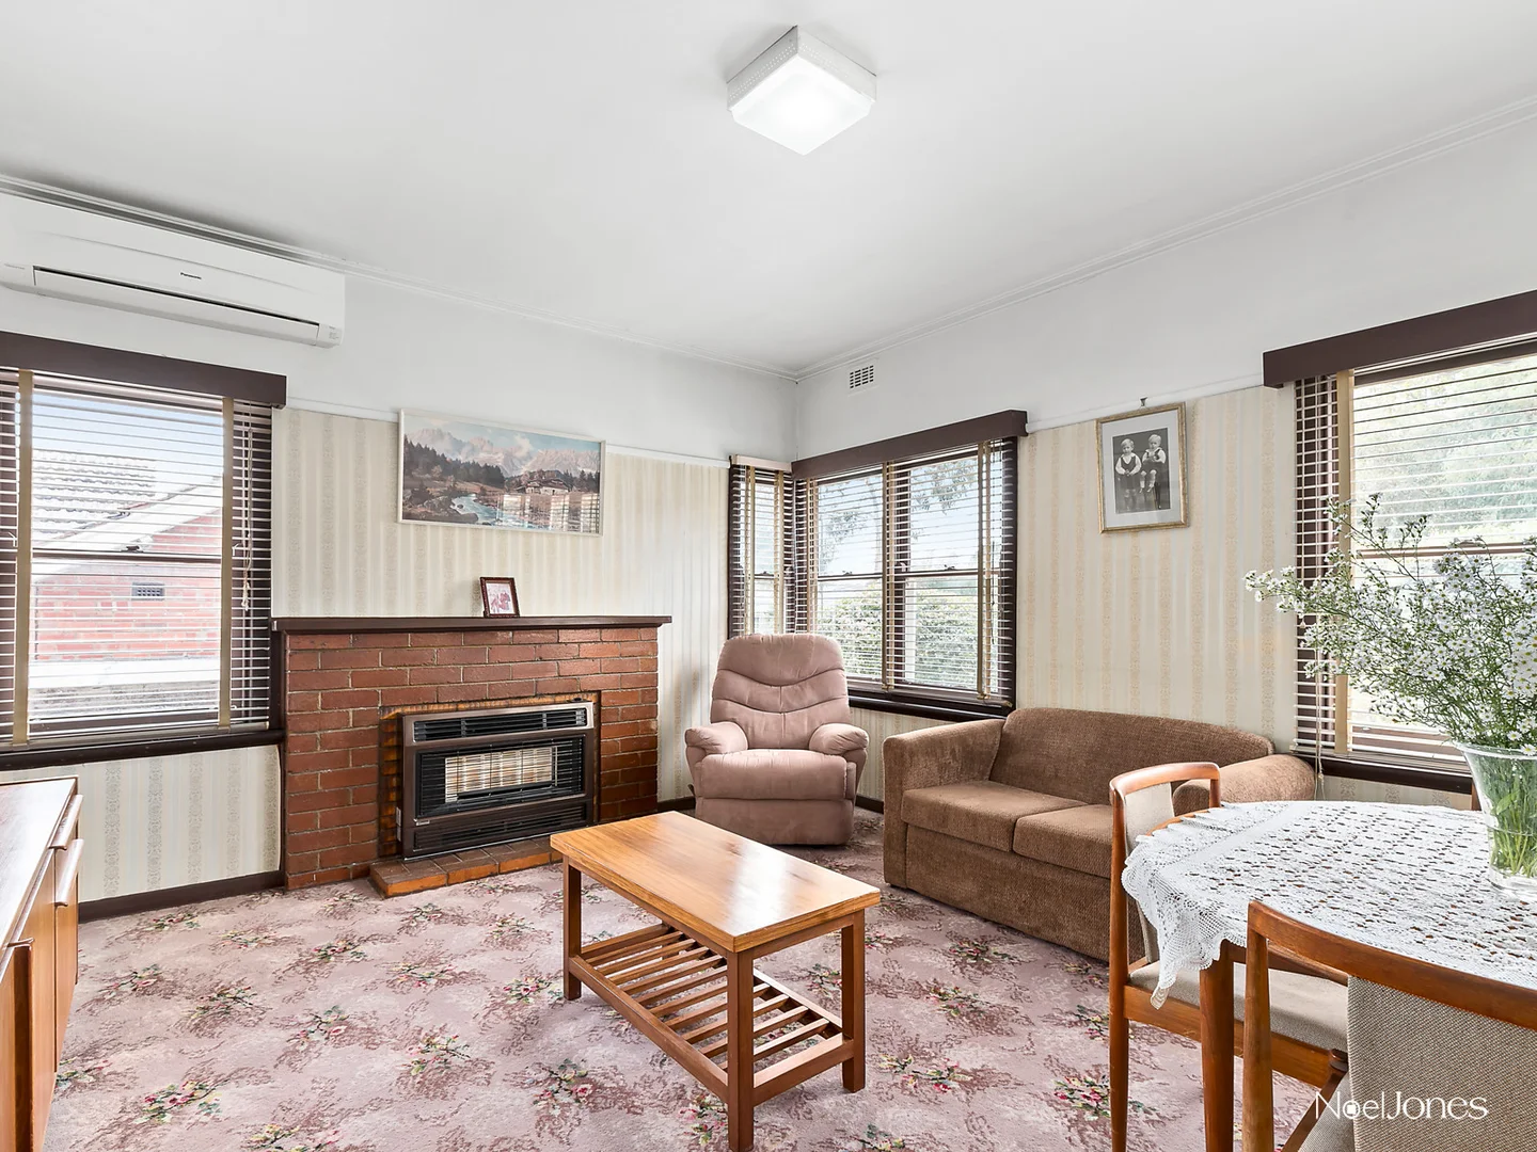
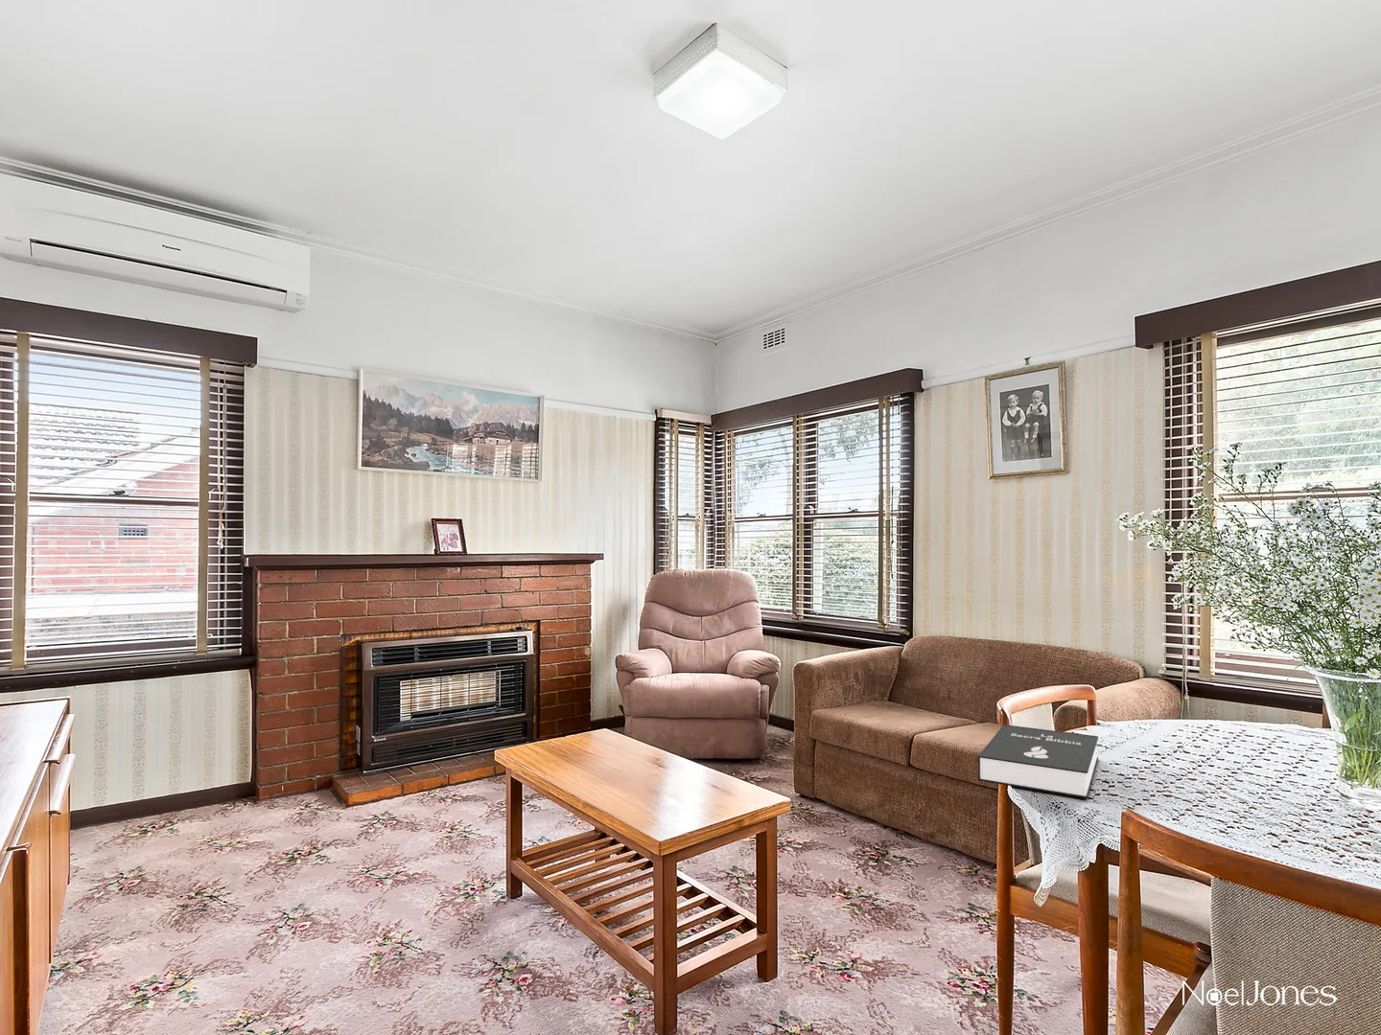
+ booklet (1041, 757)
